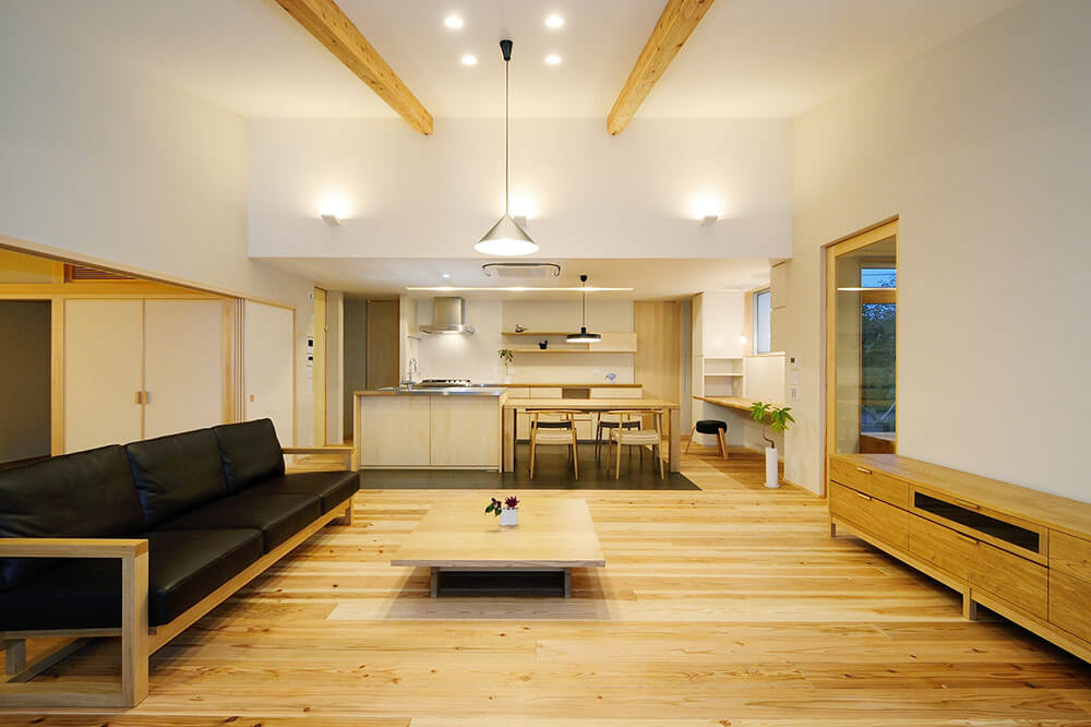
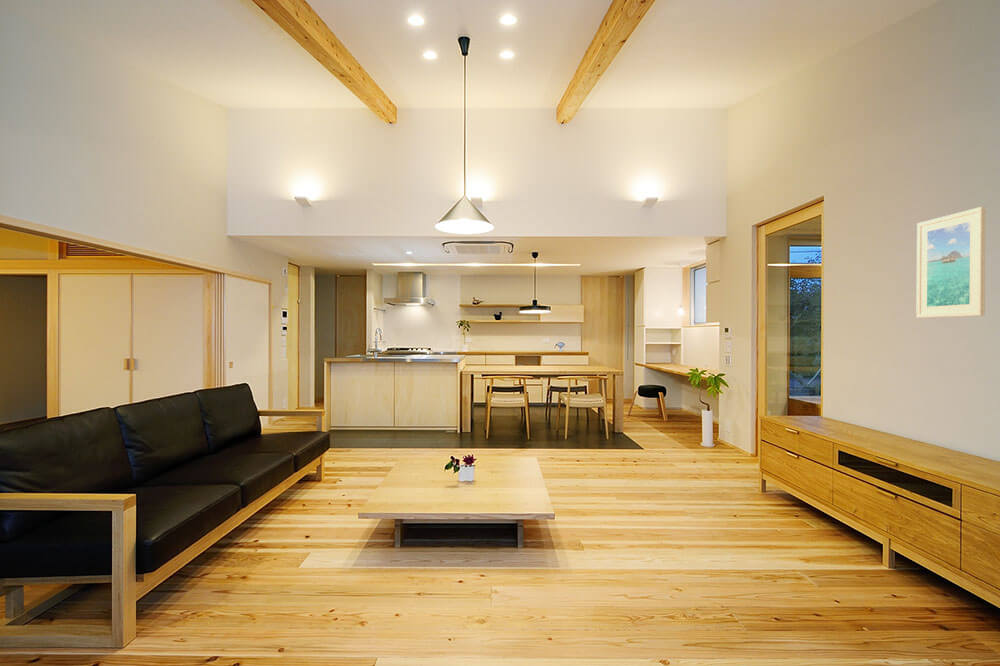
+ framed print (948, 266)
